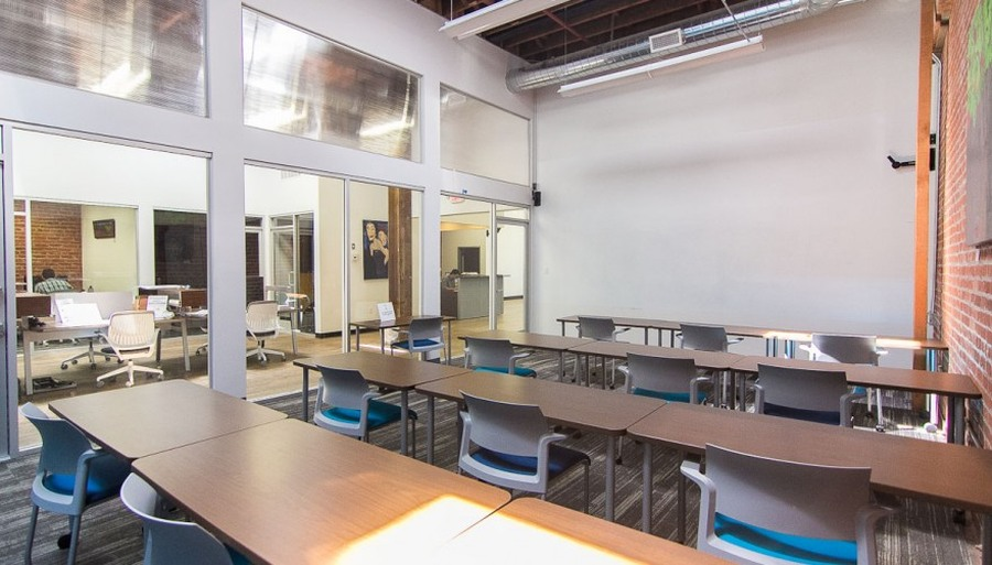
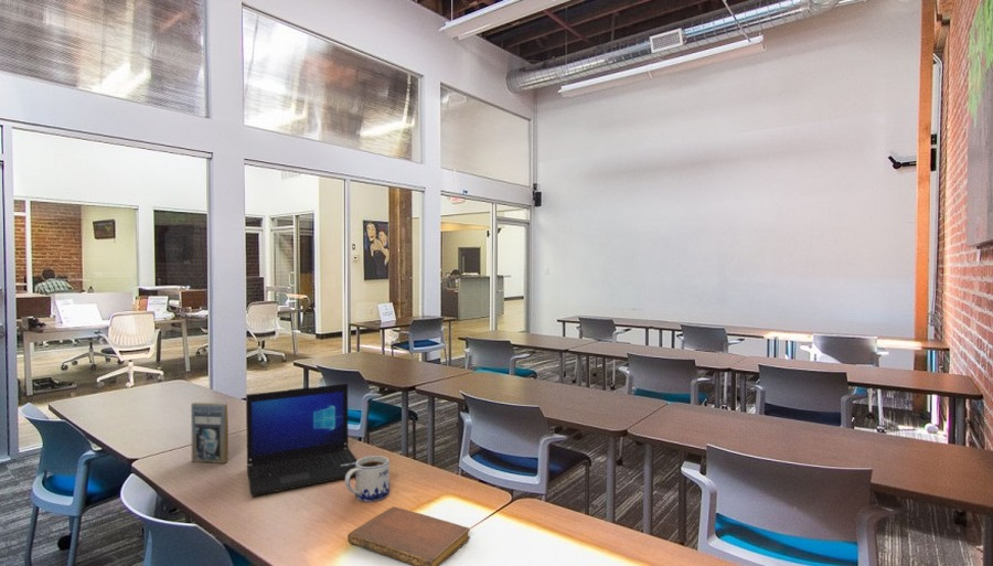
+ laptop (305, 434)
+ notebook (409, 535)
+ book (210, 431)
+ mug (369, 479)
